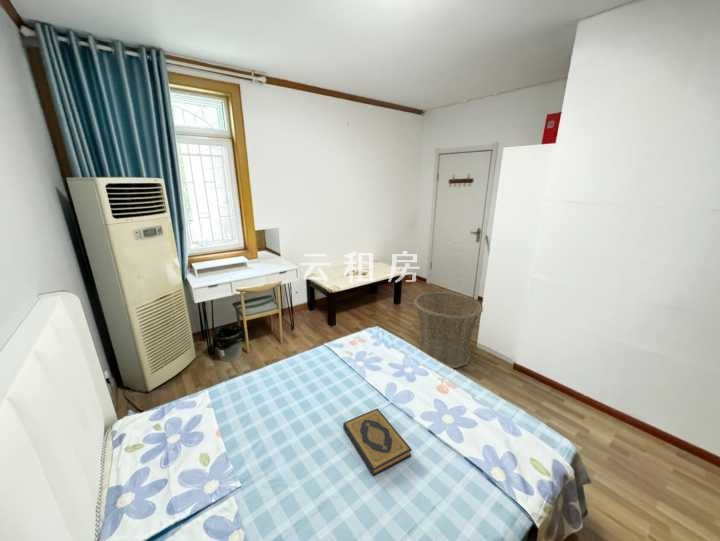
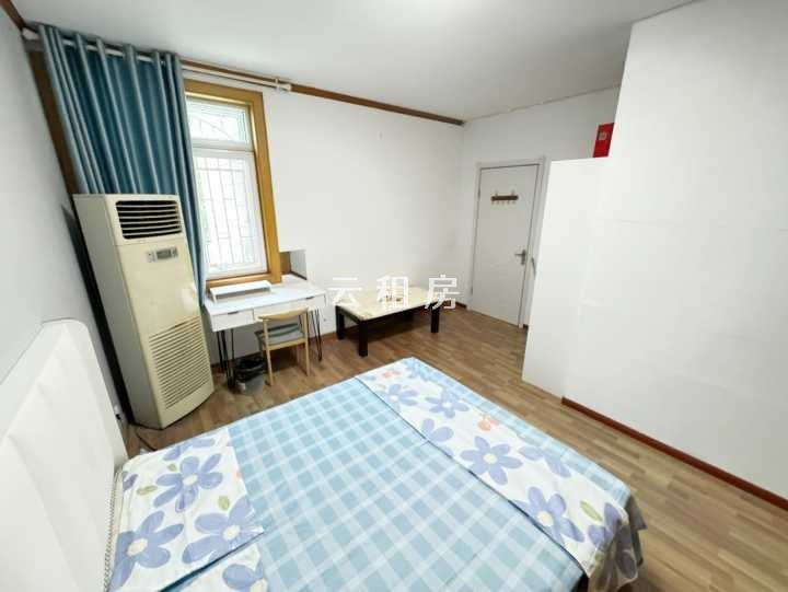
- hardback book (375, 438)
- basket (445, 328)
